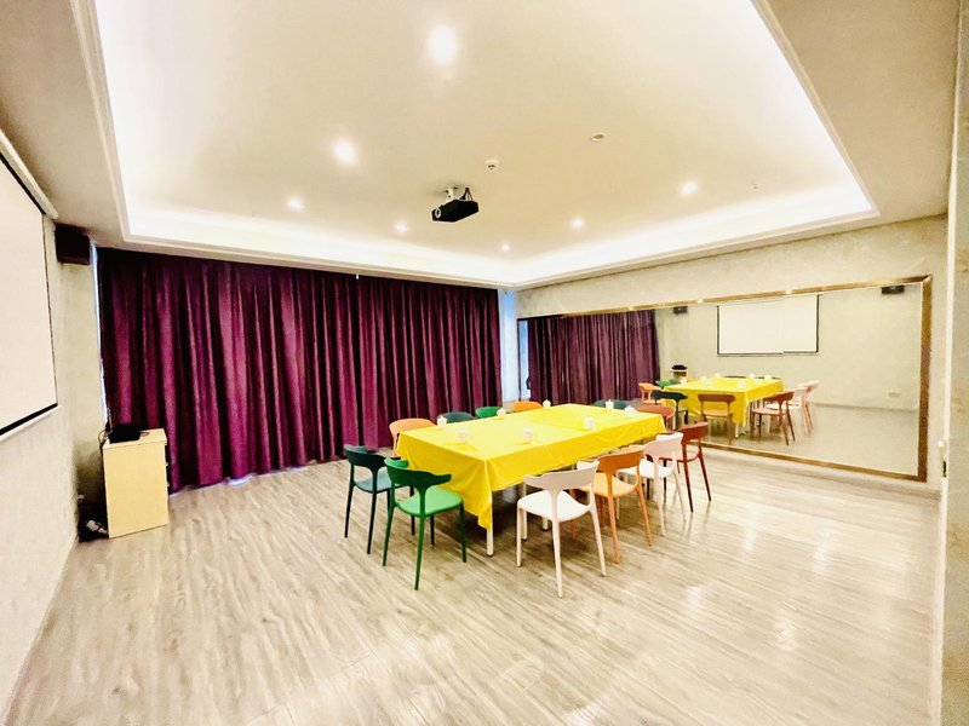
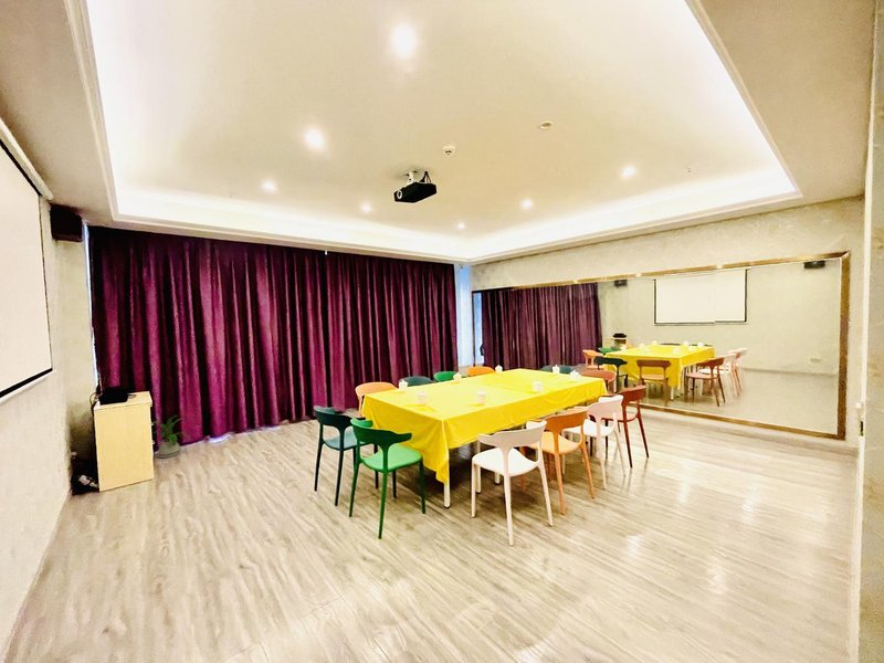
+ house plant (169, 433)
